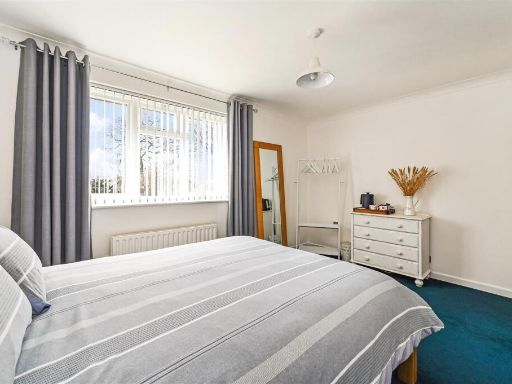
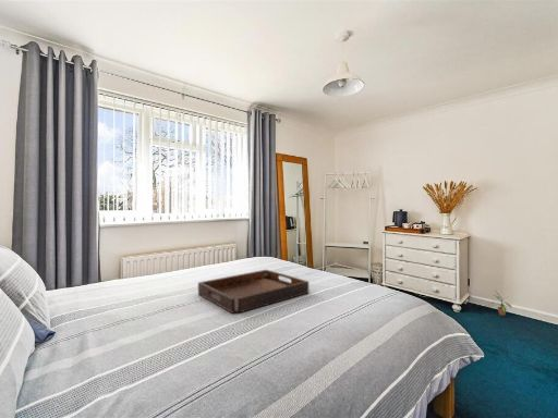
+ potted plant (500, 300)
+ serving tray (253, 287)
